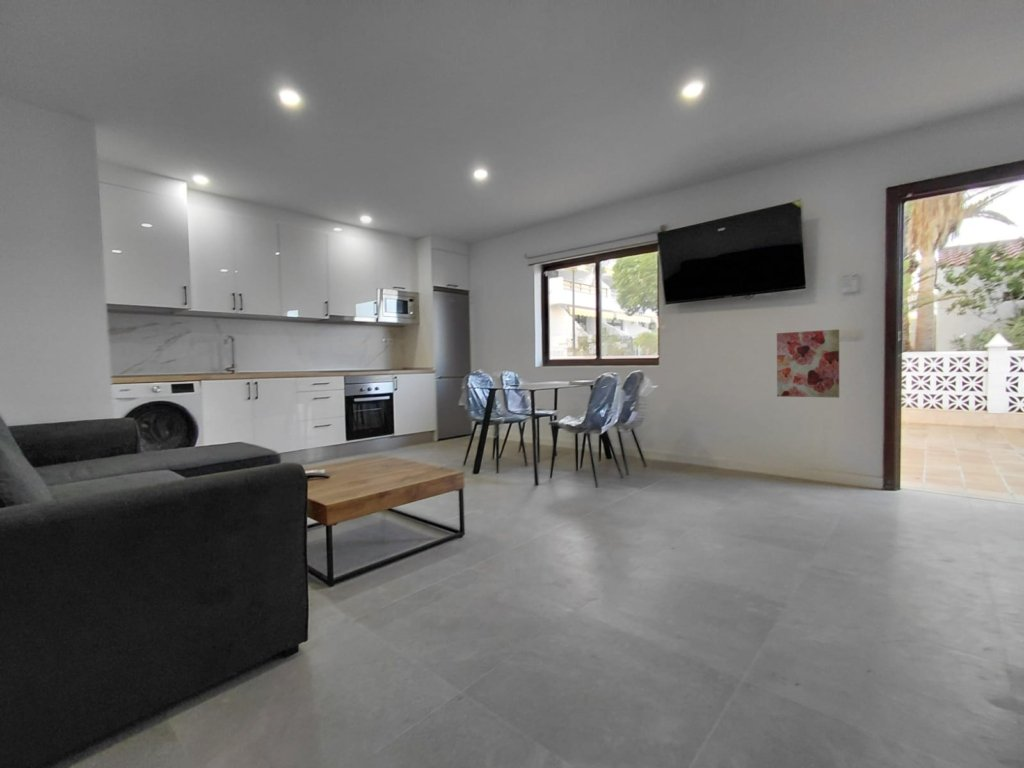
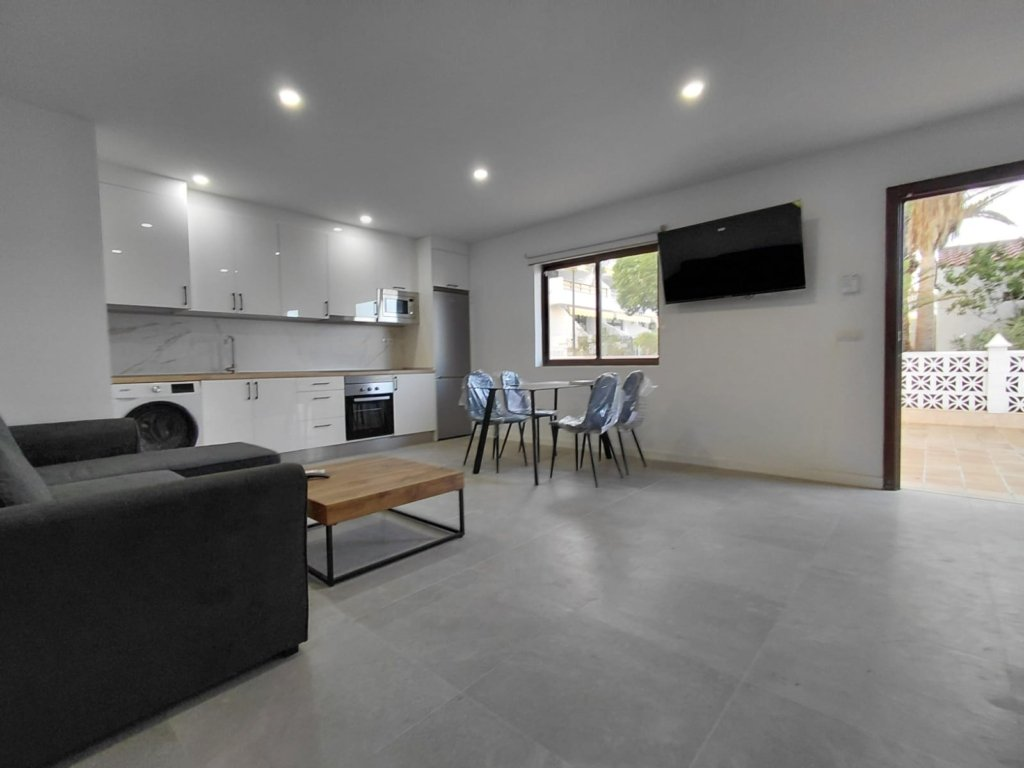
- wall art (807, 364)
